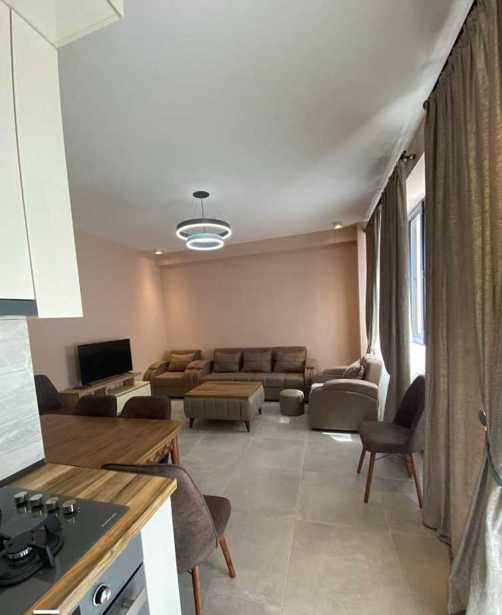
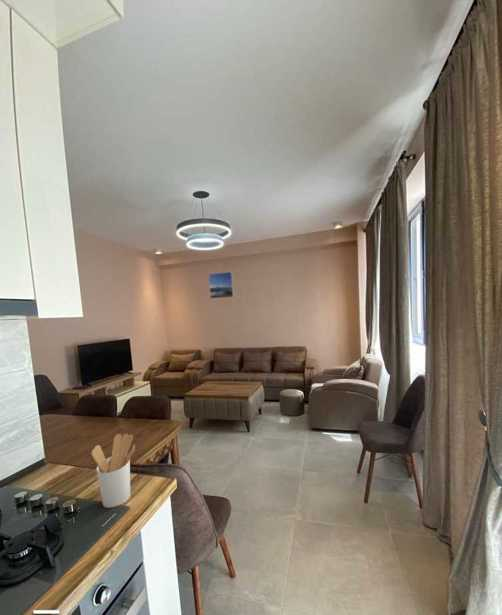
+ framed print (221, 285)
+ utensil holder (117, 467)
